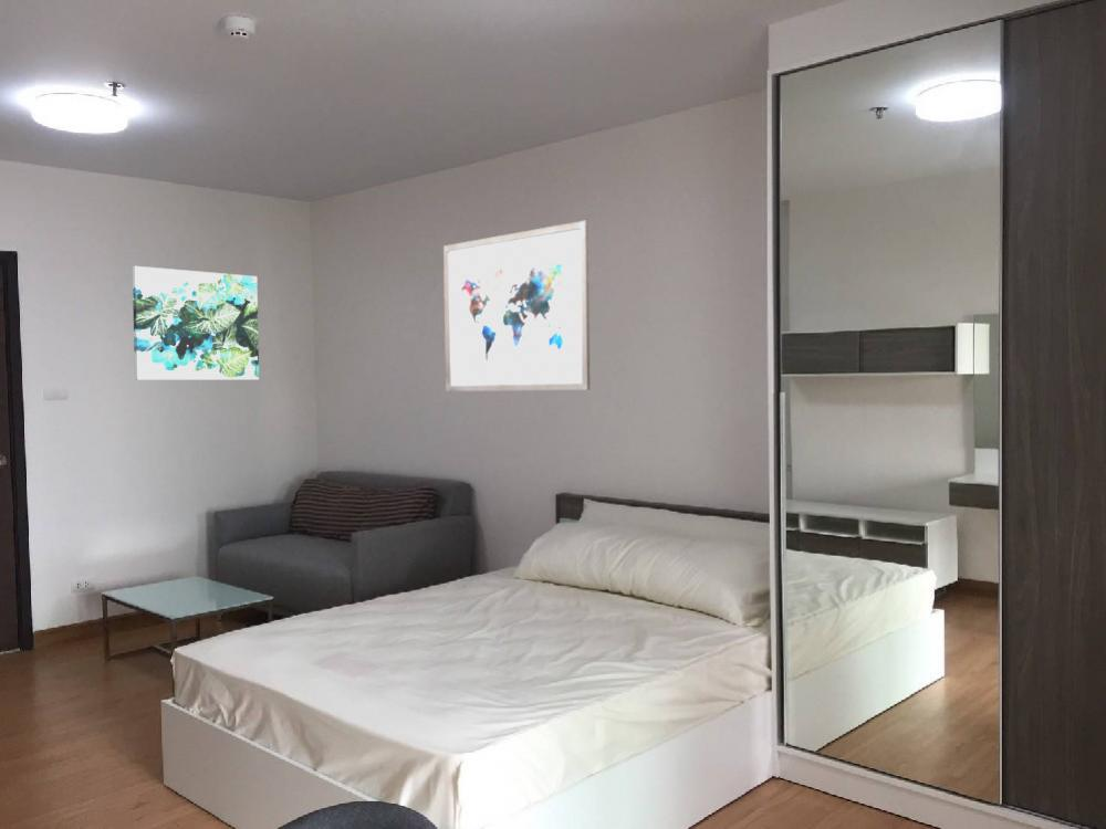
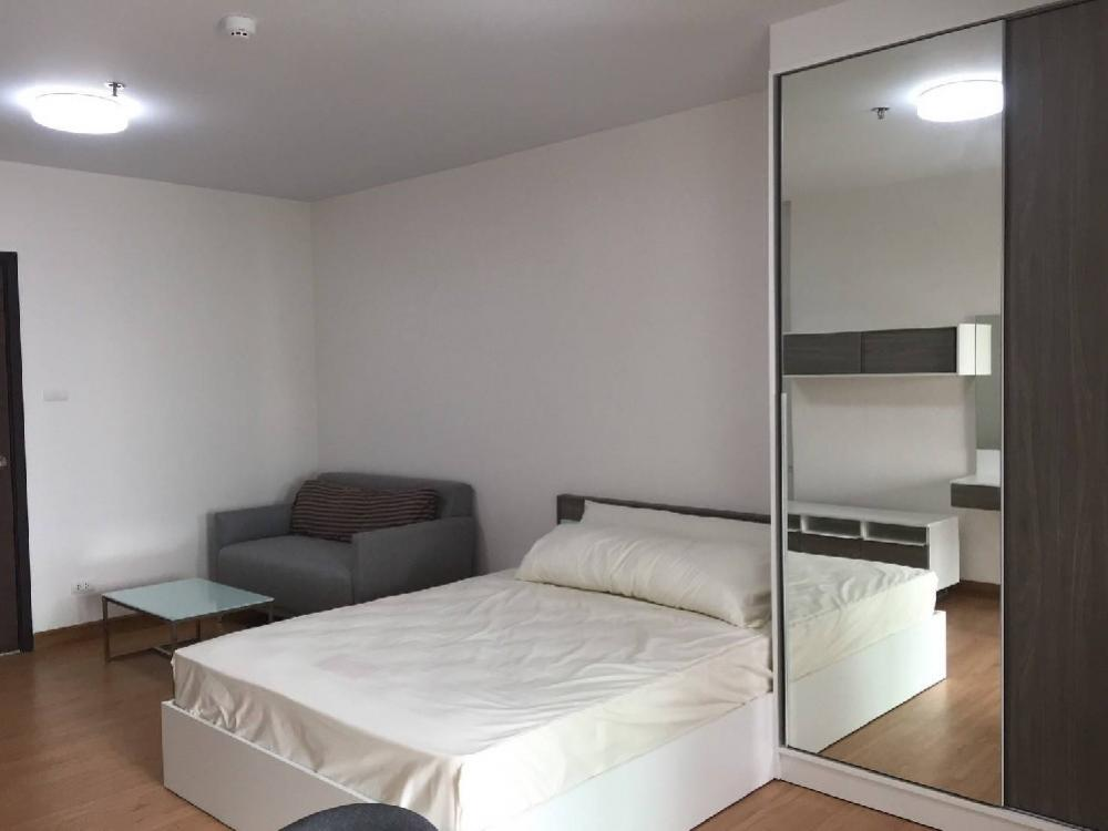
- wall art (198, 325)
- wall art (511, 312)
